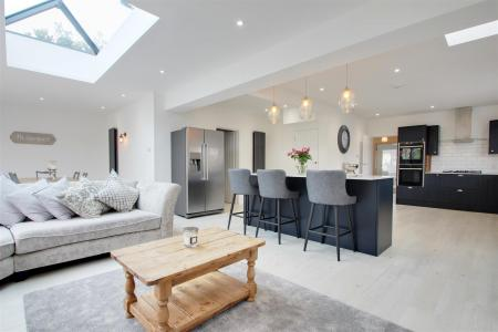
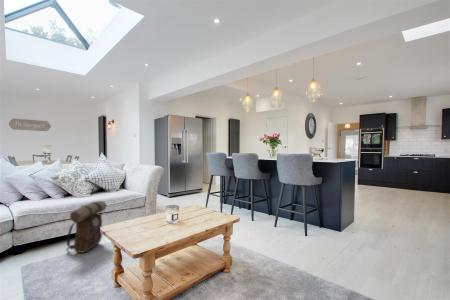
+ backpack (84, 225)
